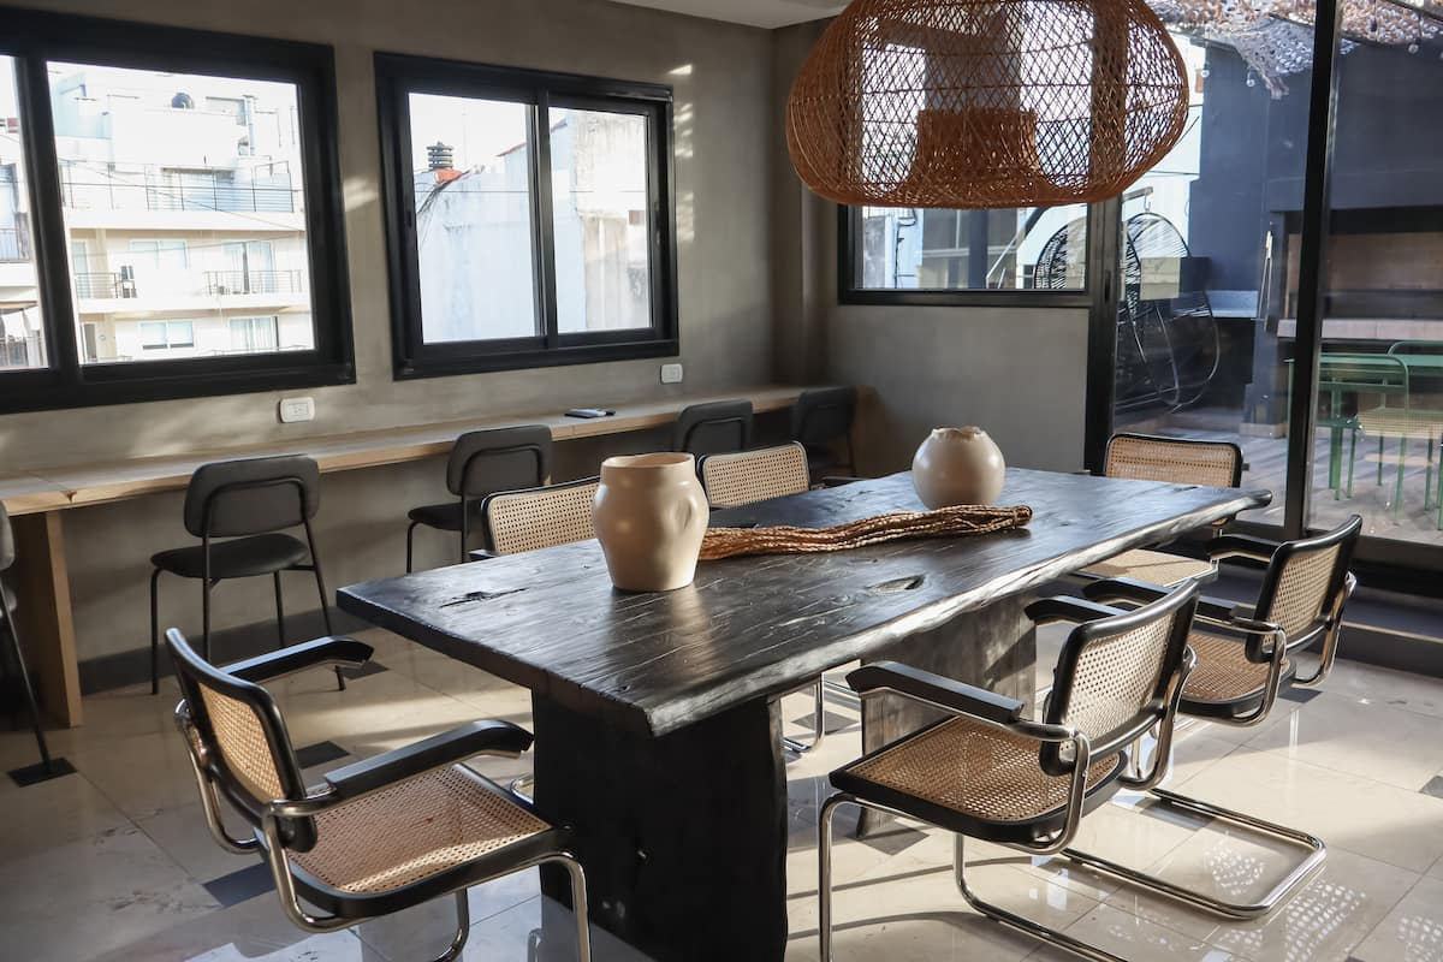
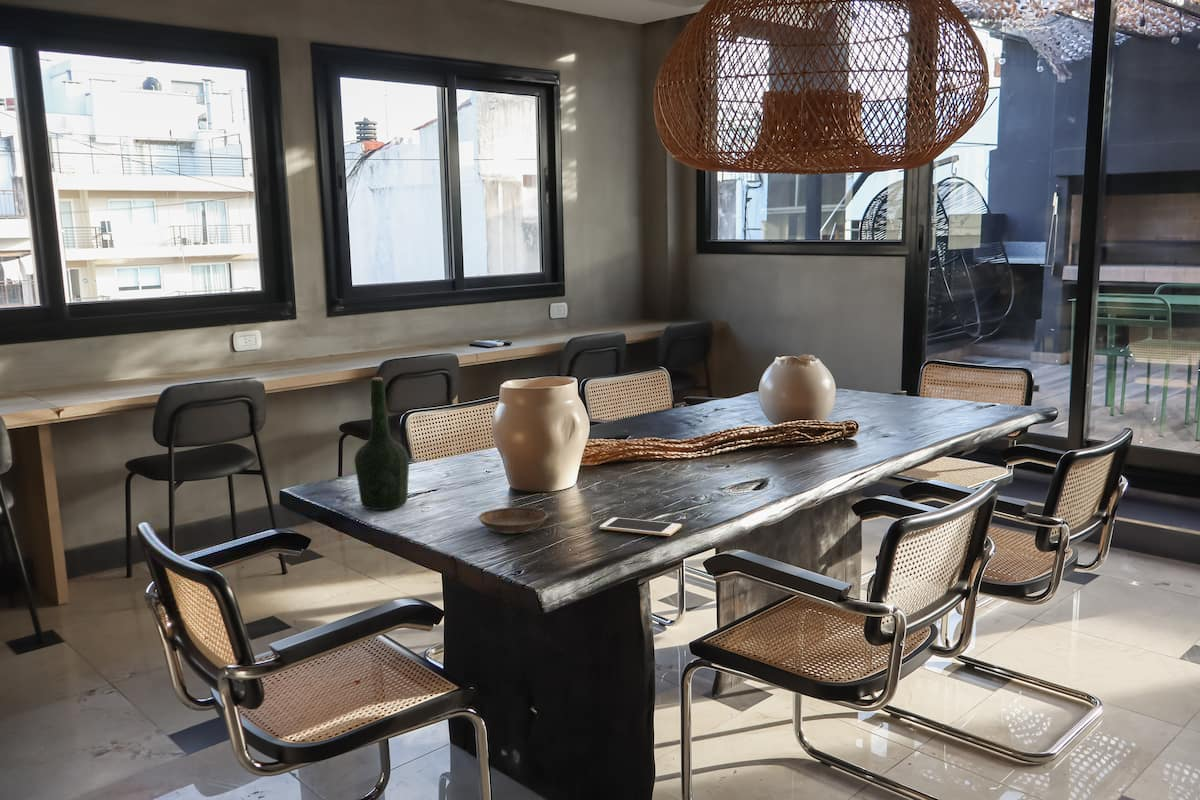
+ bottle (380, 442)
+ cell phone (640, 526)
+ saucer (513, 521)
